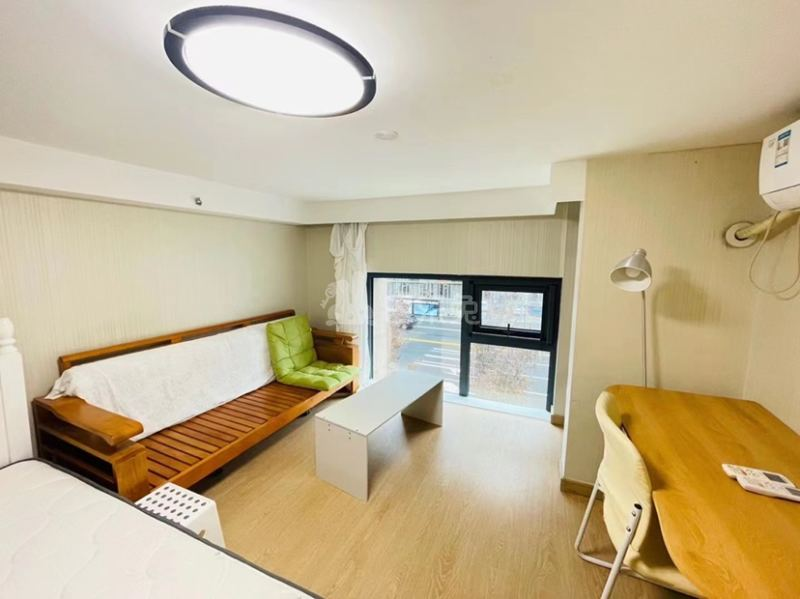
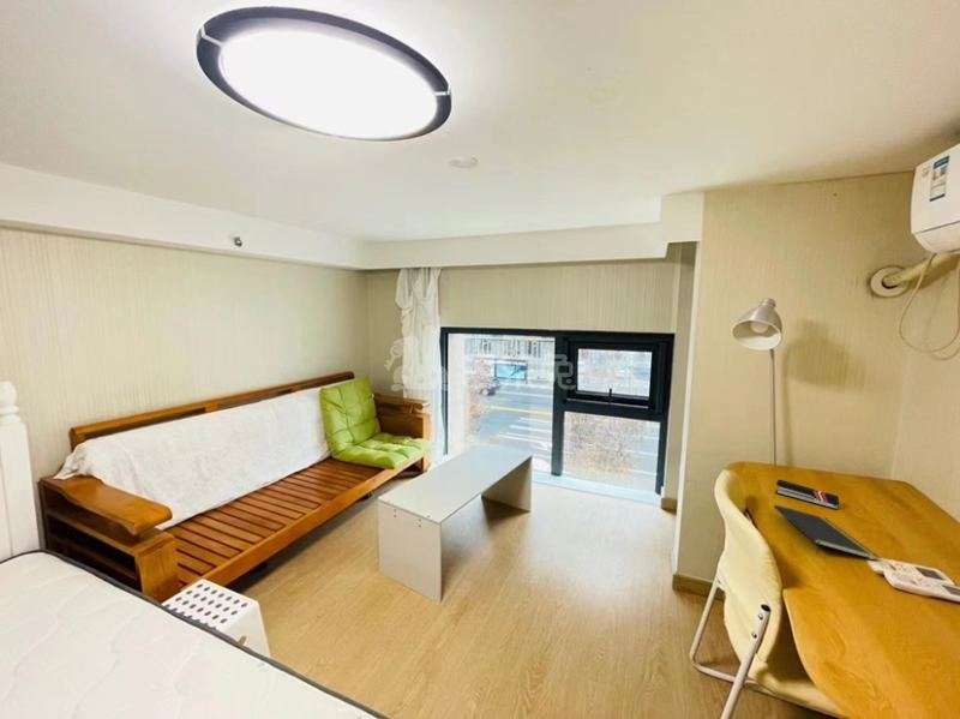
+ stapler (805, 493)
+ notepad (821, 529)
